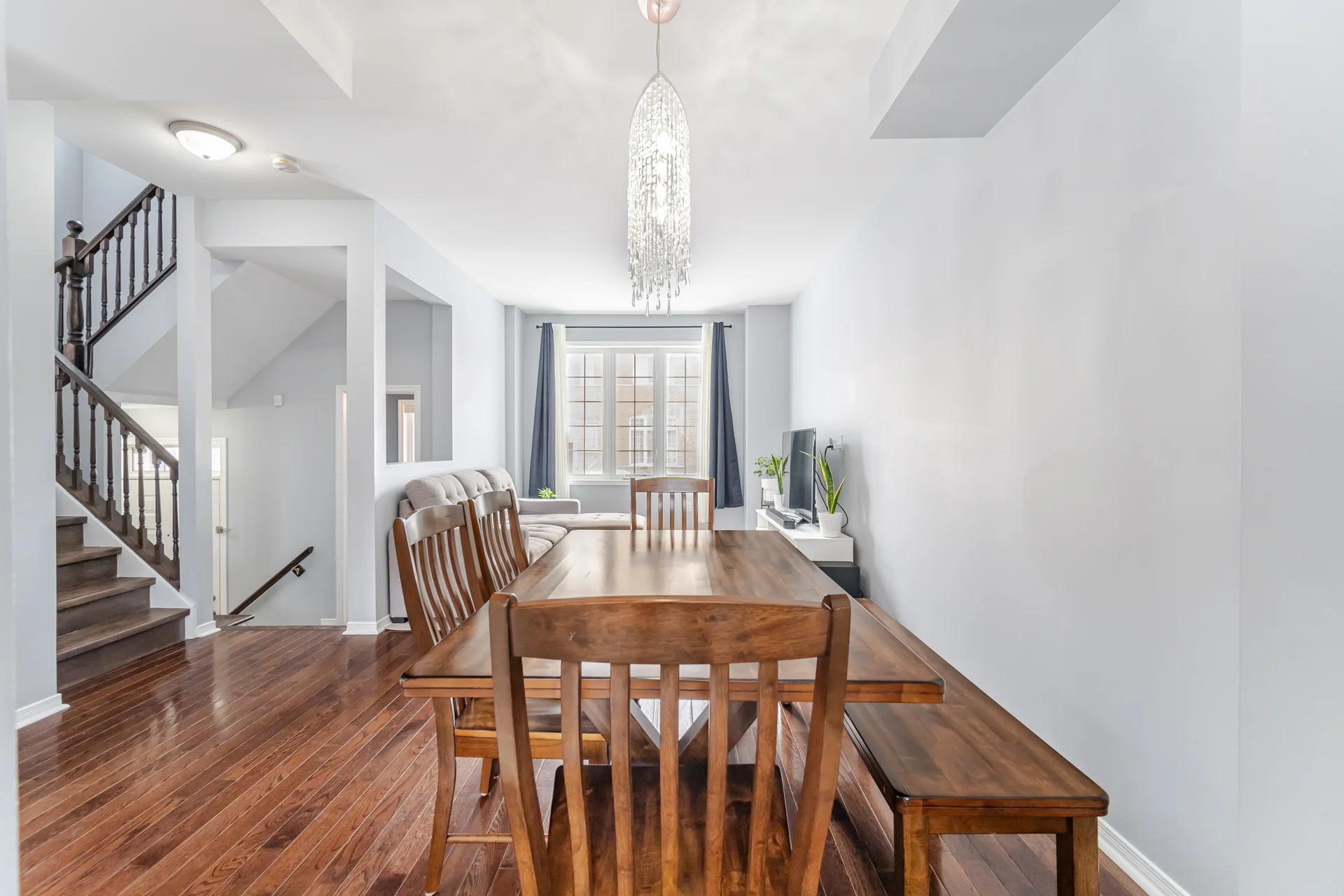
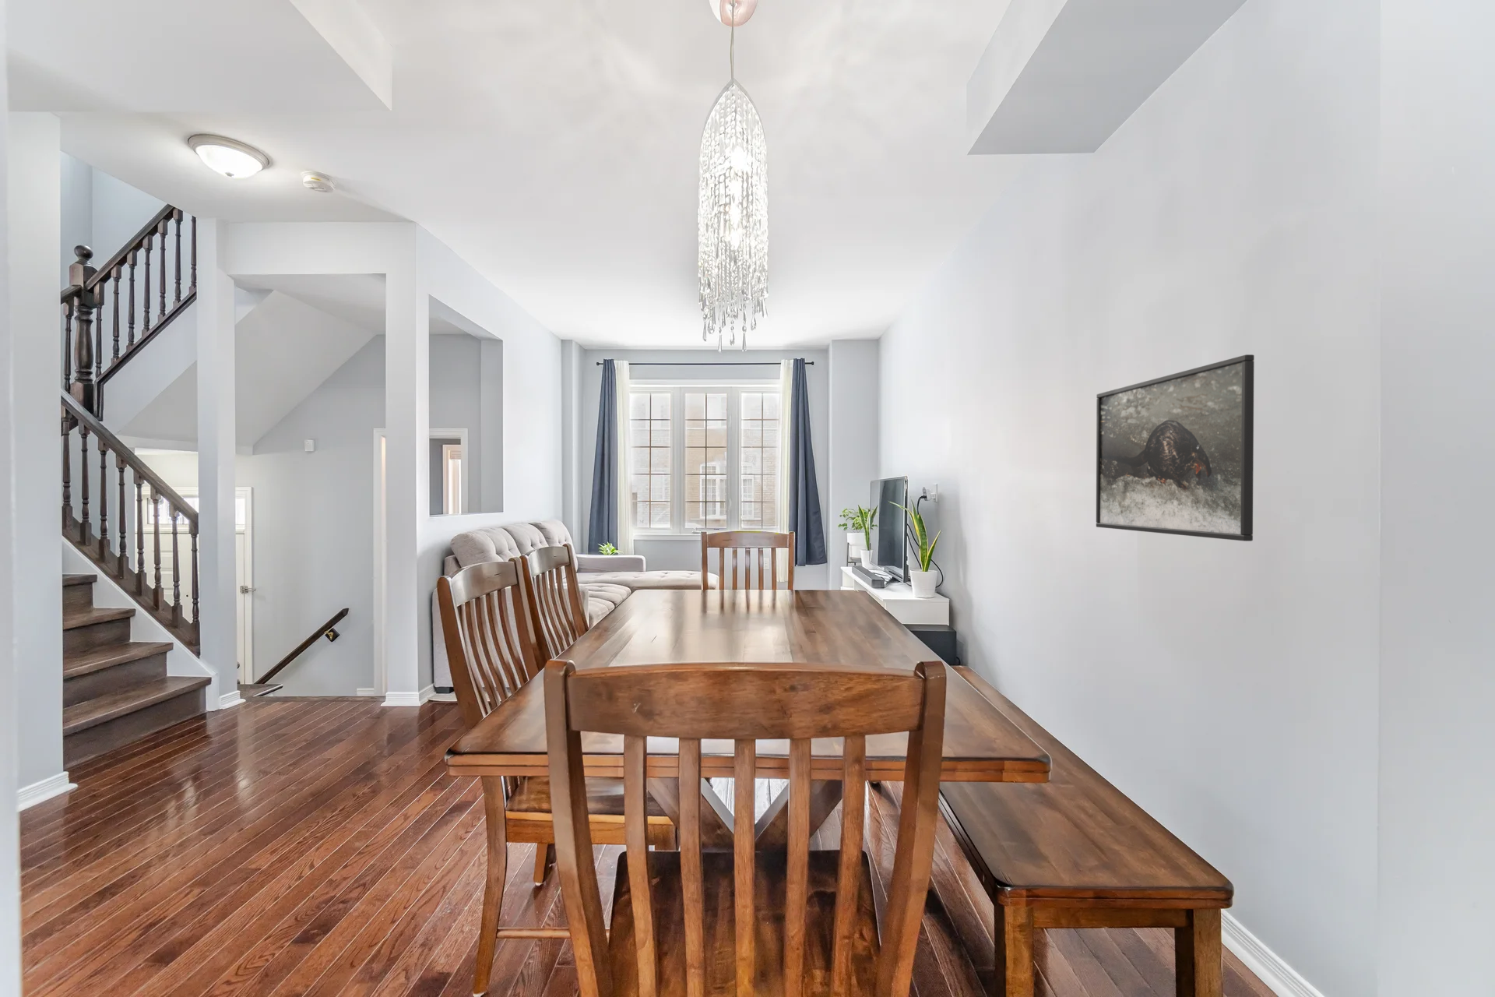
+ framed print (1161, 455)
